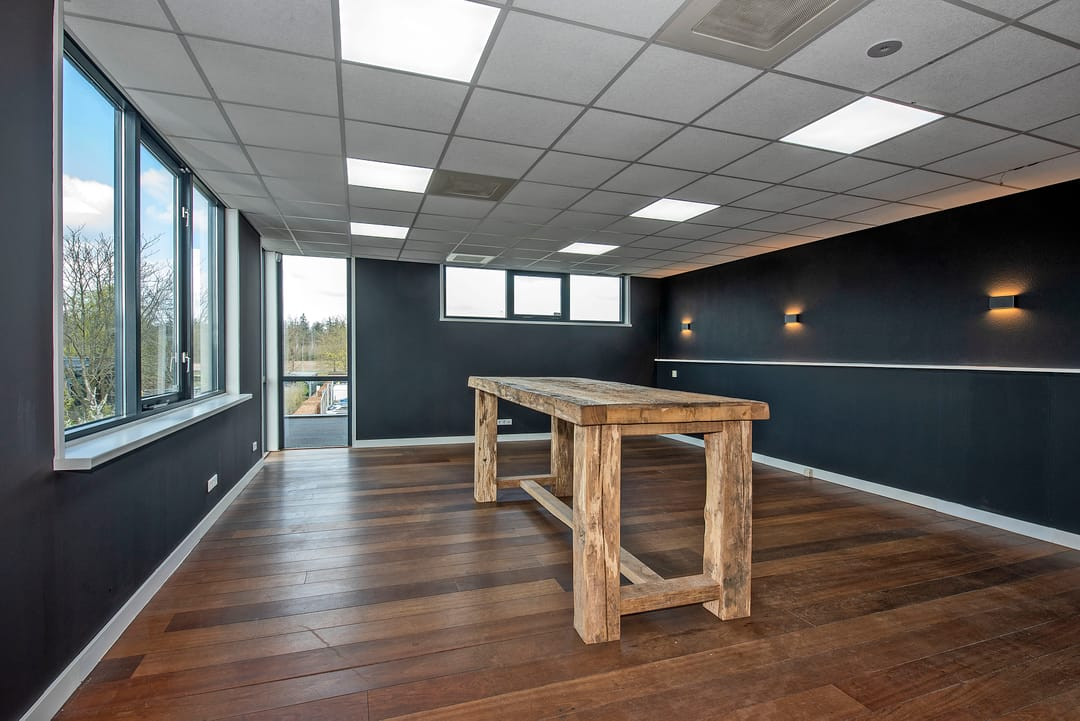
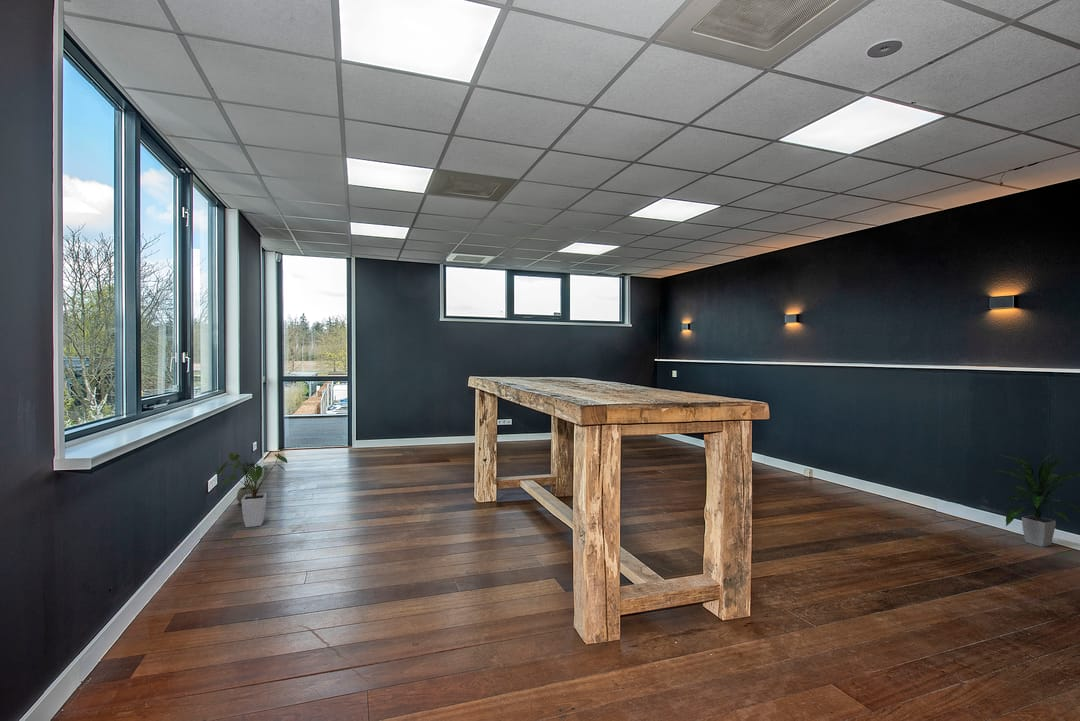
+ potted plant (251, 480)
+ house plant (253, 487)
+ indoor plant (1034, 497)
